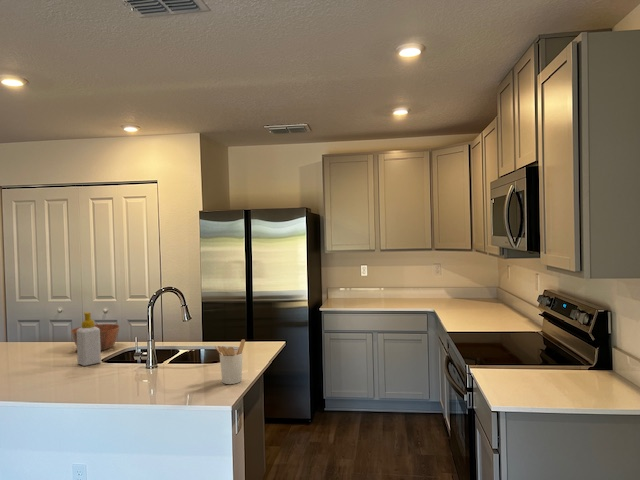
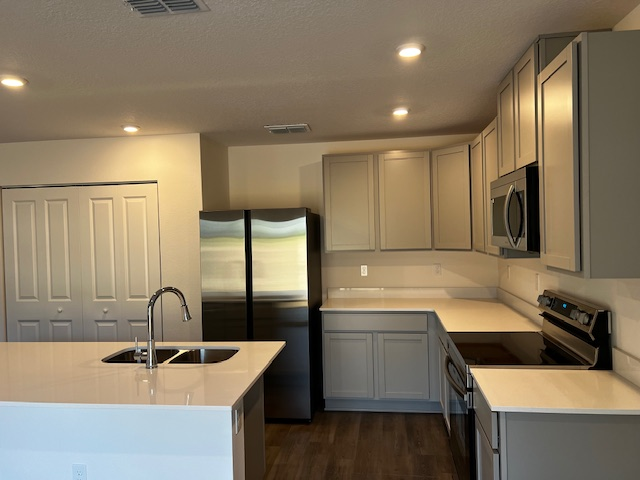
- bowl (100, 338)
- soap bottle (88, 338)
- utensil holder (229, 361)
